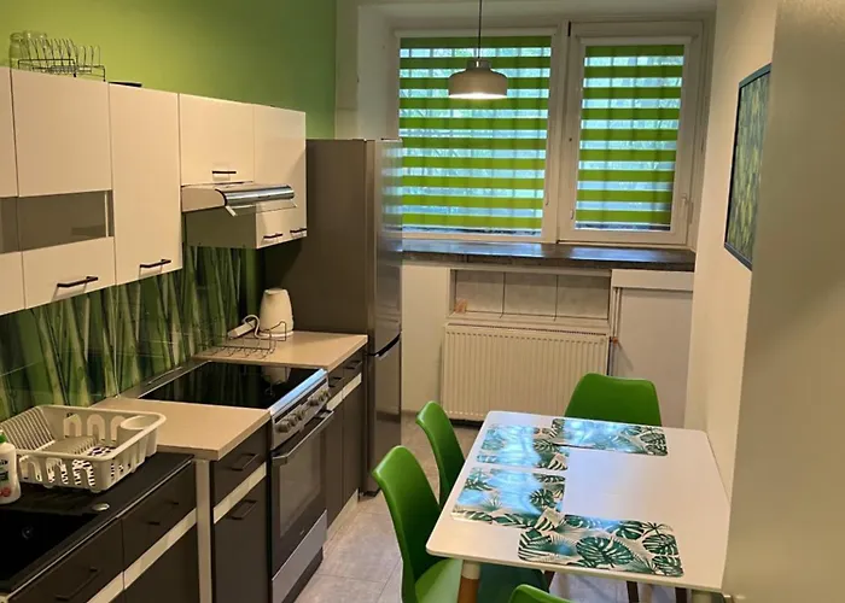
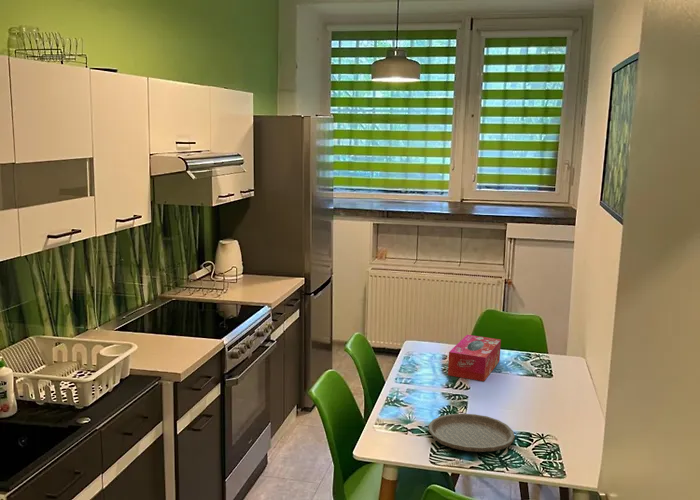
+ plate (470, 433)
+ tissue box (475, 356)
